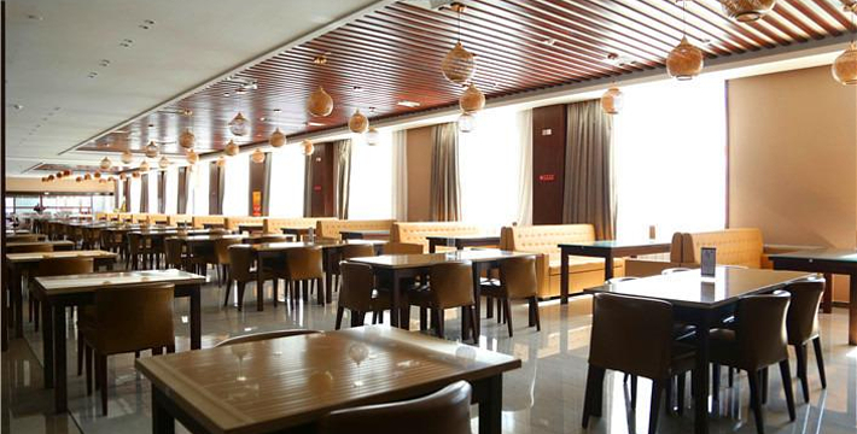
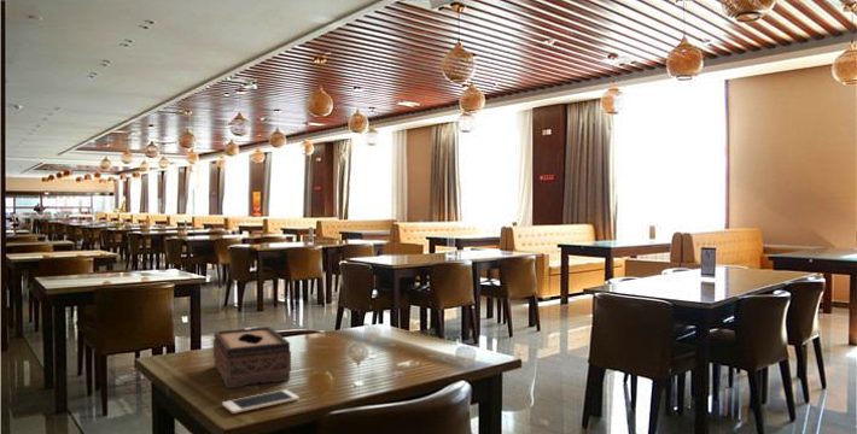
+ tissue box (250, 354)
+ cell phone (261, 400)
